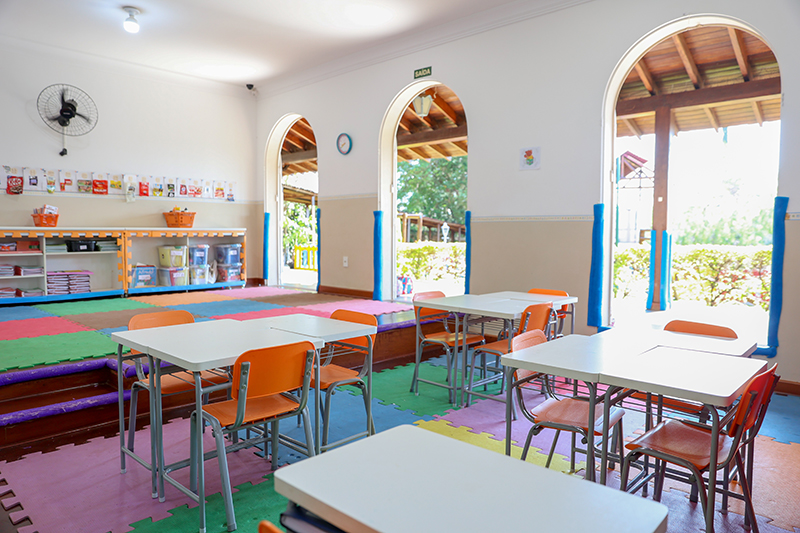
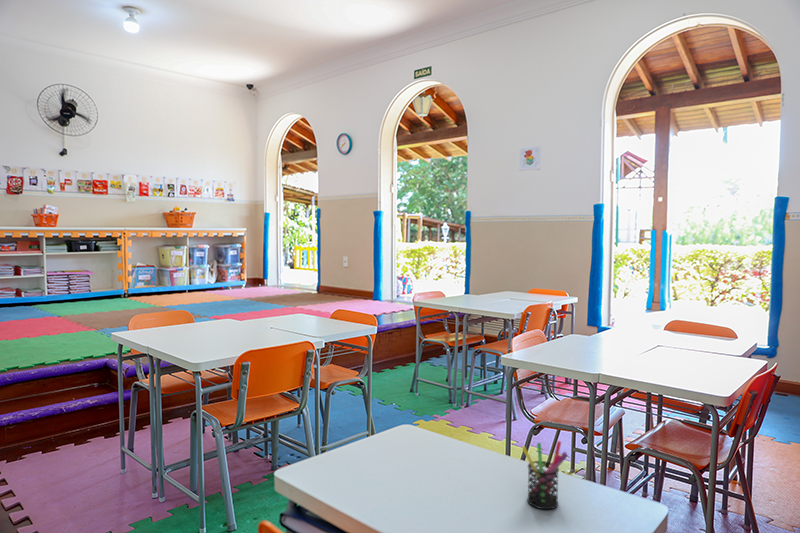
+ pen holder (544, 470)
